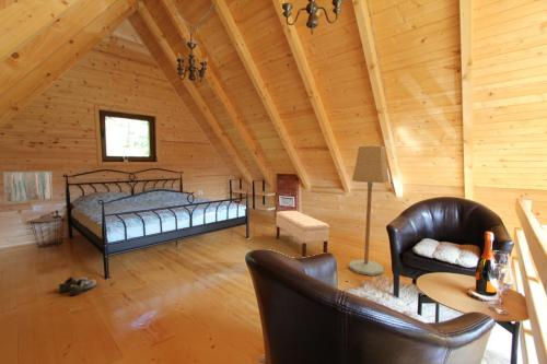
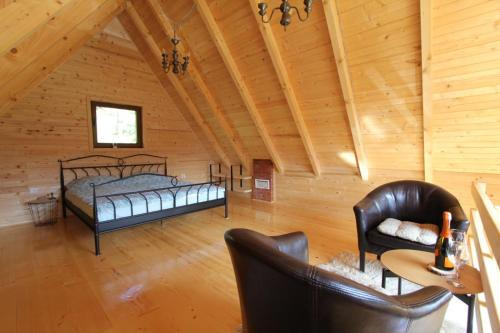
- bench (299, 231)
- wall art (28, 186)
- floor lamp (369, 208)
- shoe (78, 283)
